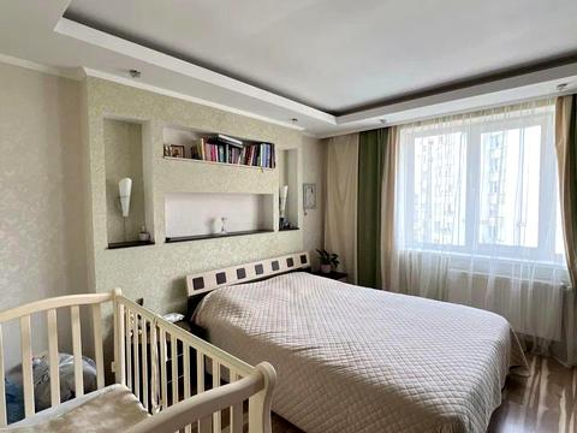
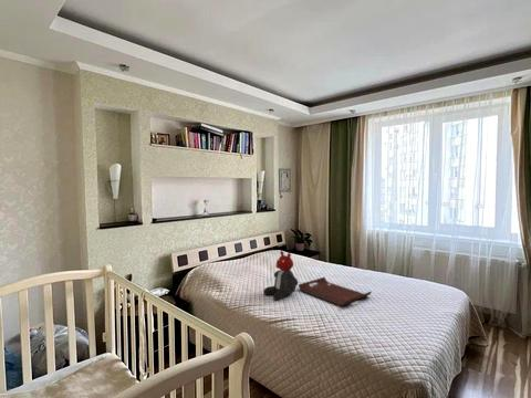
+ serving tray (333, 290)
+ teddy bear (280, 274)
